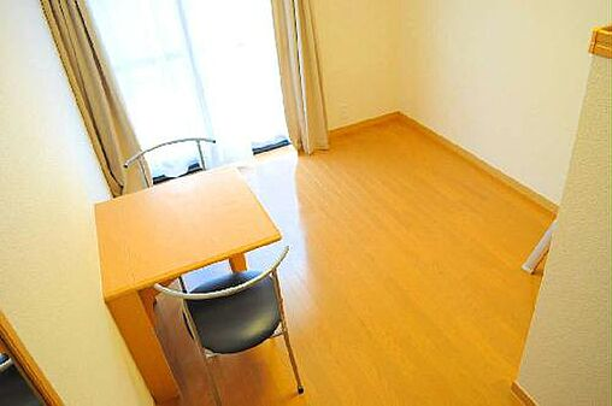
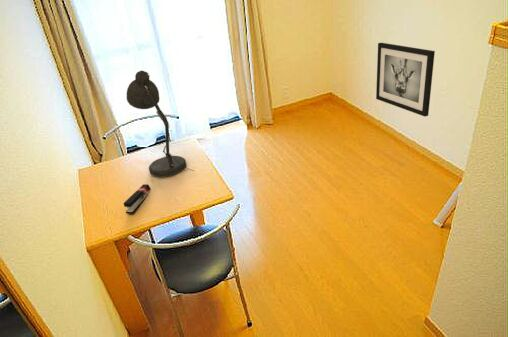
+ wall art (402, 77)
+ desk lamp (161, 119)
+ stapler (137, 197)
